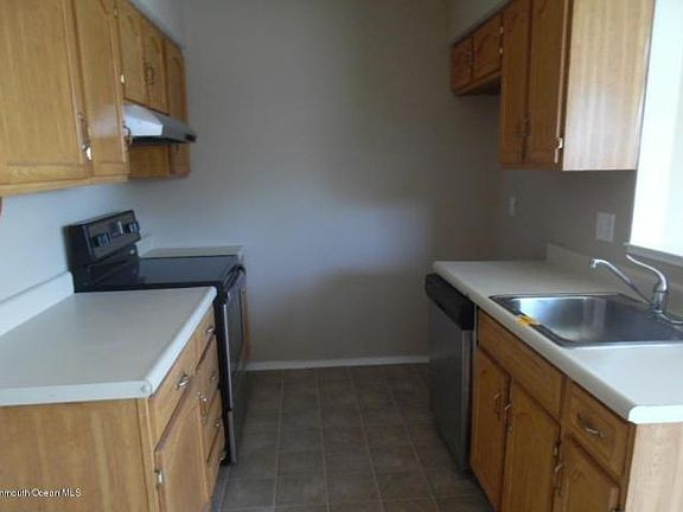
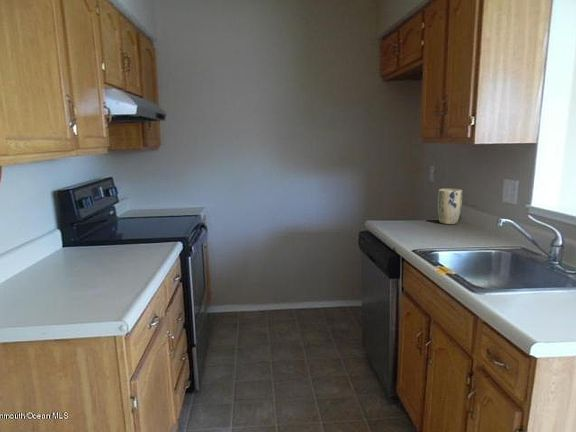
+ plant pot (449, 206)
